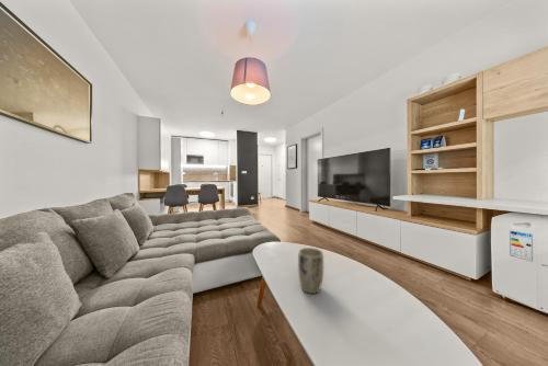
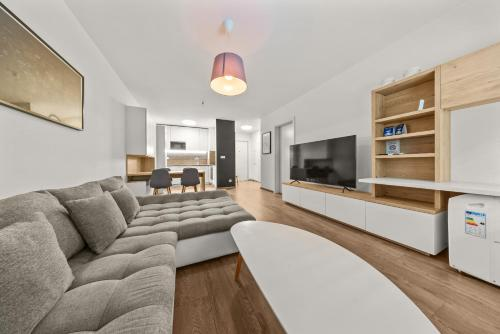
- plant pot (310, 270)
